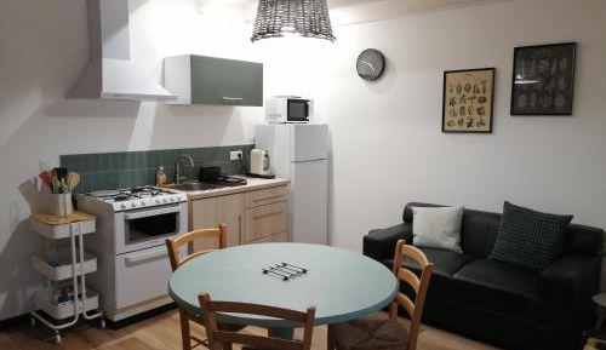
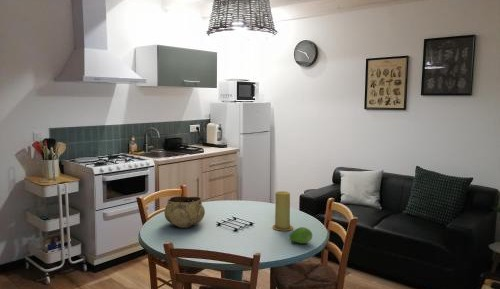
+ fruit (300, 234)
+ candle (282, 209)
+ decorative bowl (184, 212)
